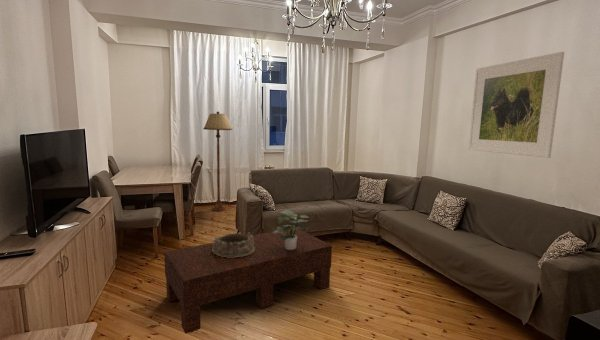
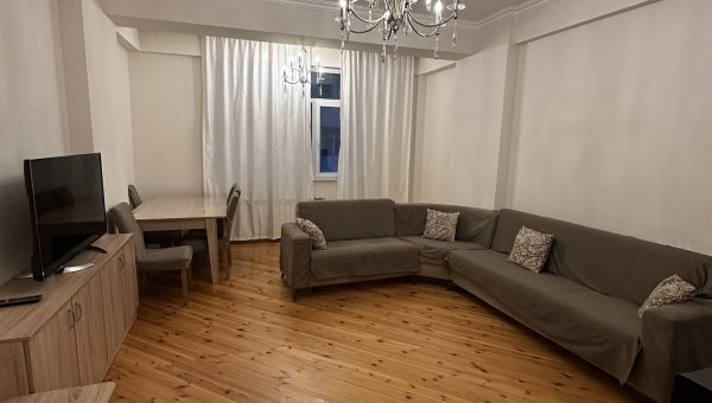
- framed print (509, 108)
- floor lamp (218, 161)
- potted plant (291, 228)
- coffee table (251, 270)
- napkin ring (233, 243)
